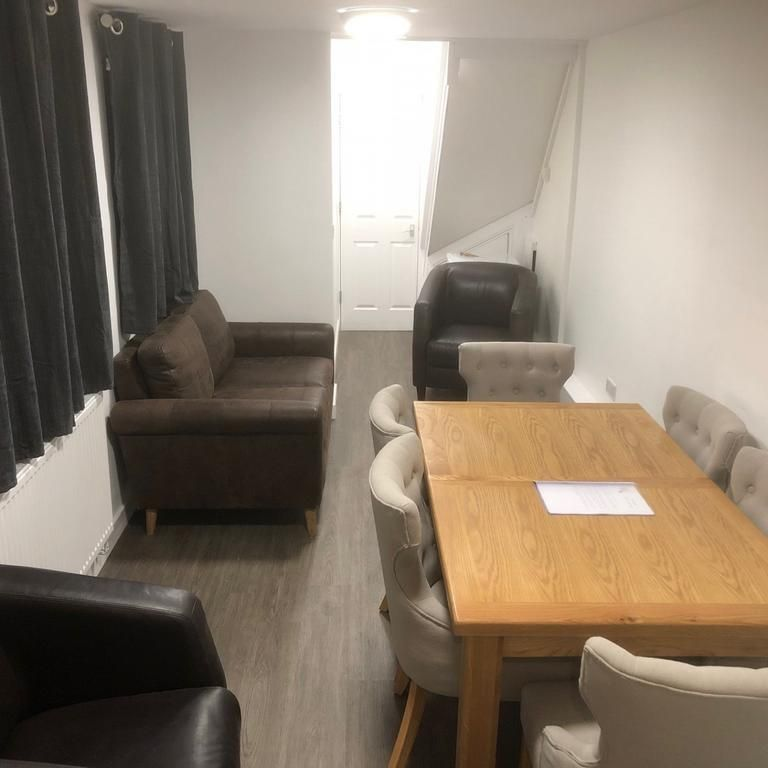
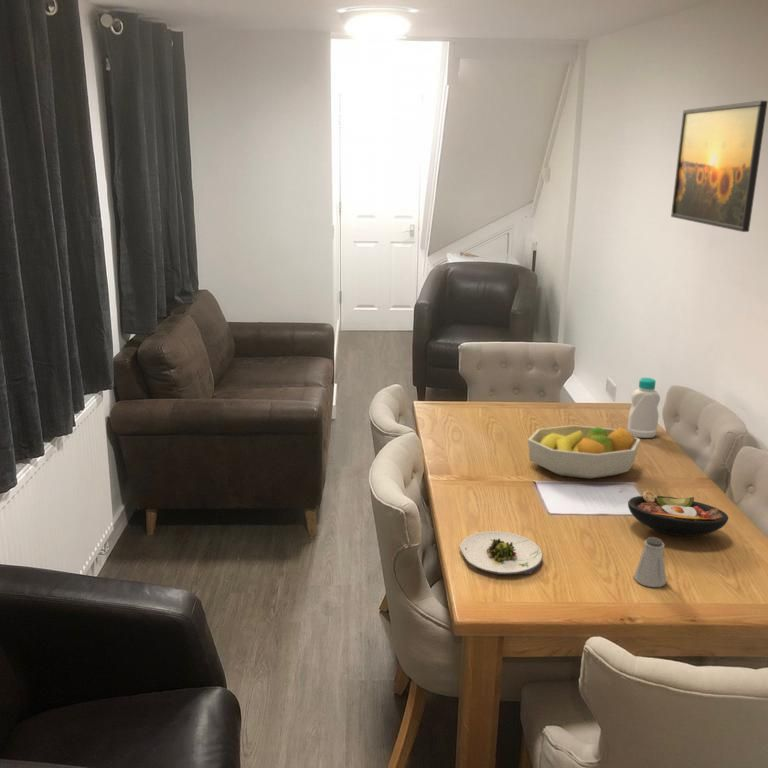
+ saltshaker (652, 559)
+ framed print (713, 166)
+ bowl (676, 517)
+ fruit bowl (583, 446)
+ salad plate (502, 547)
+ bottle (644, 407)
